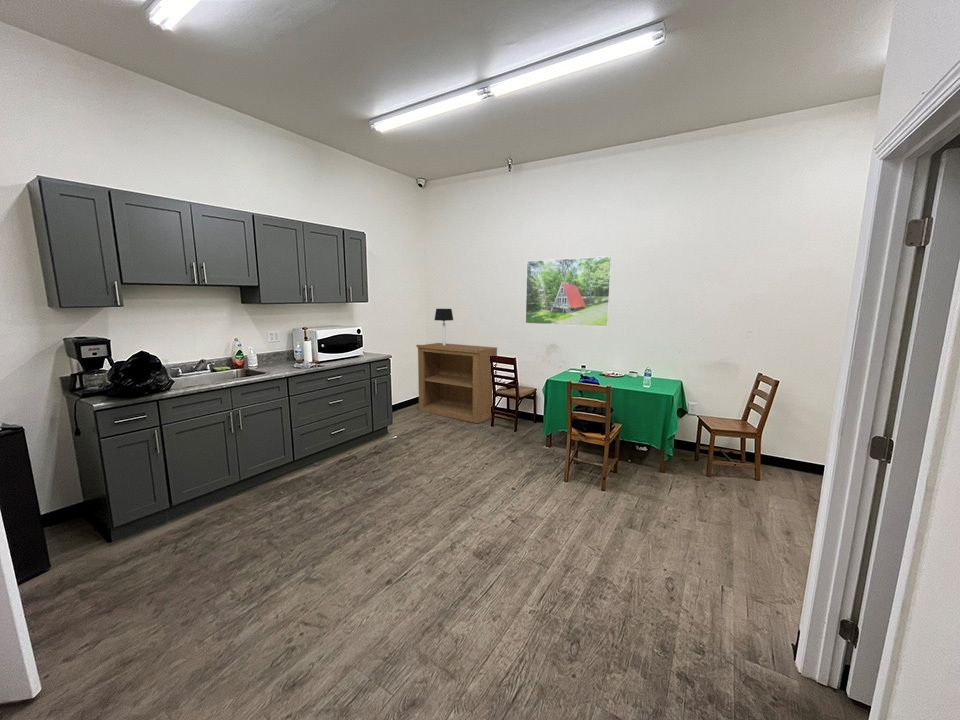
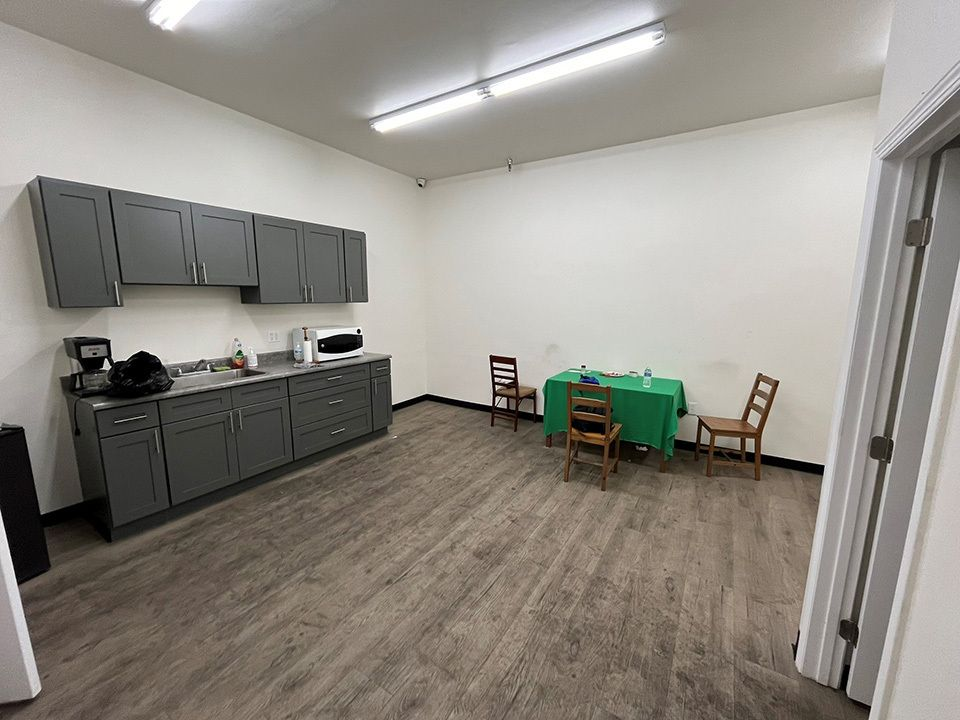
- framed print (565, 292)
- bookshelf (456, 379)
- table lamp (444, 326)
